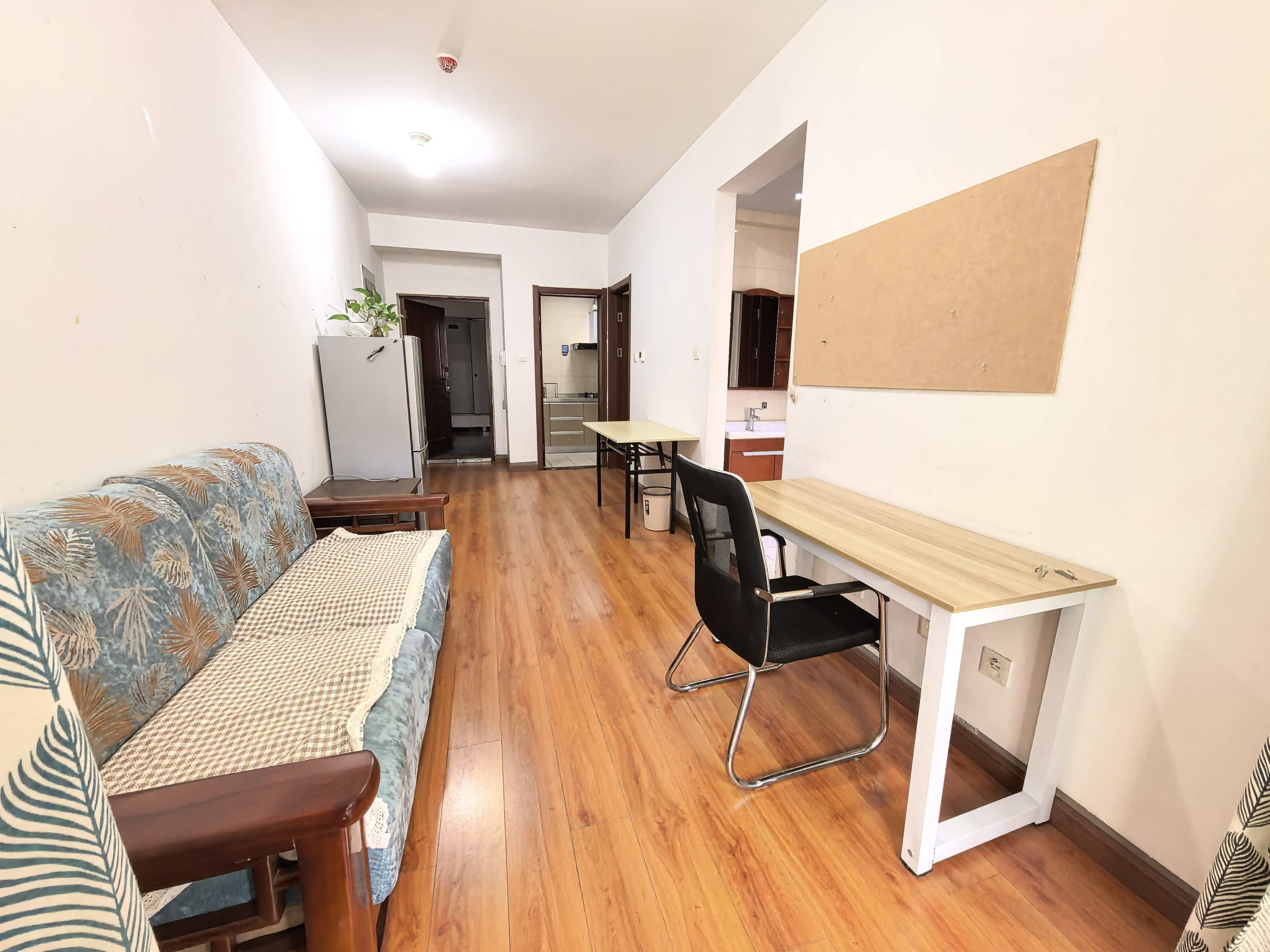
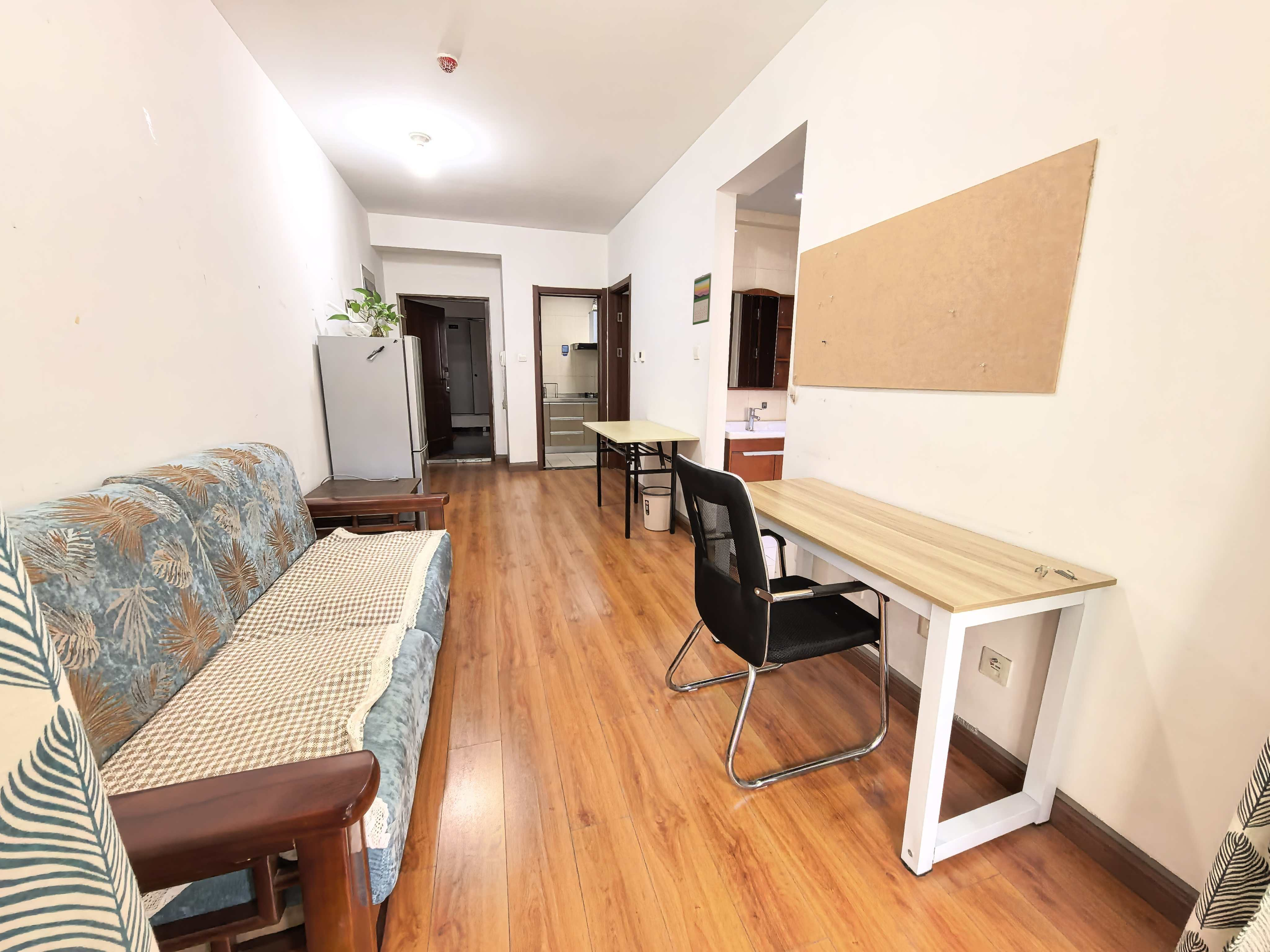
+ calendar (702, 299)
